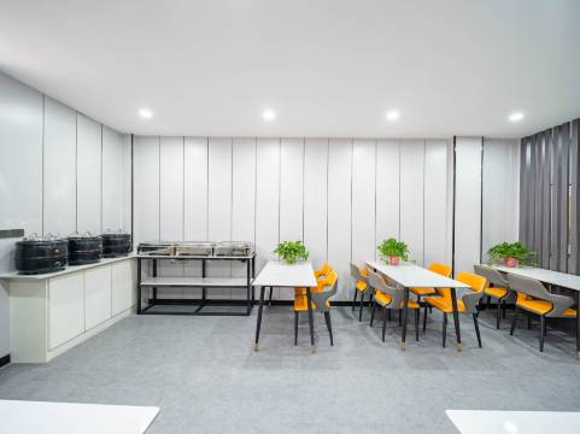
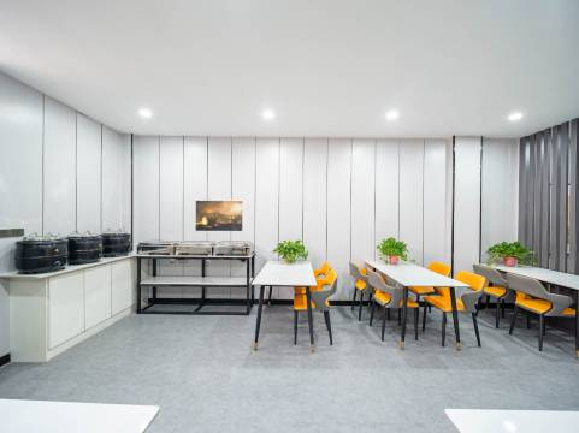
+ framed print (219, 215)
